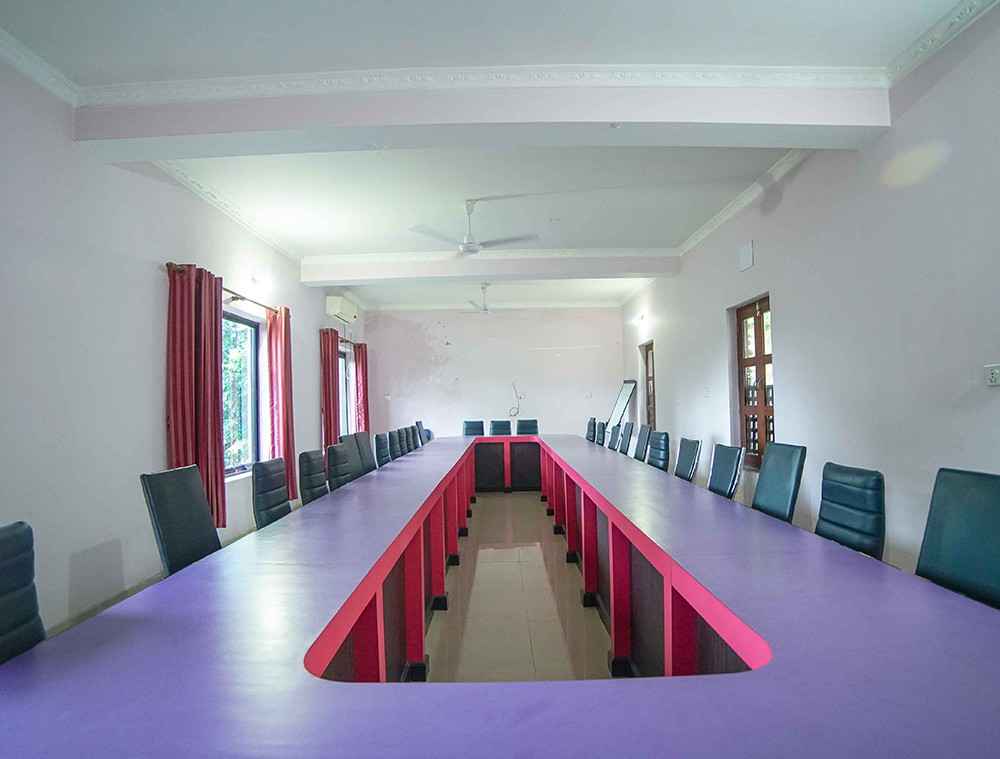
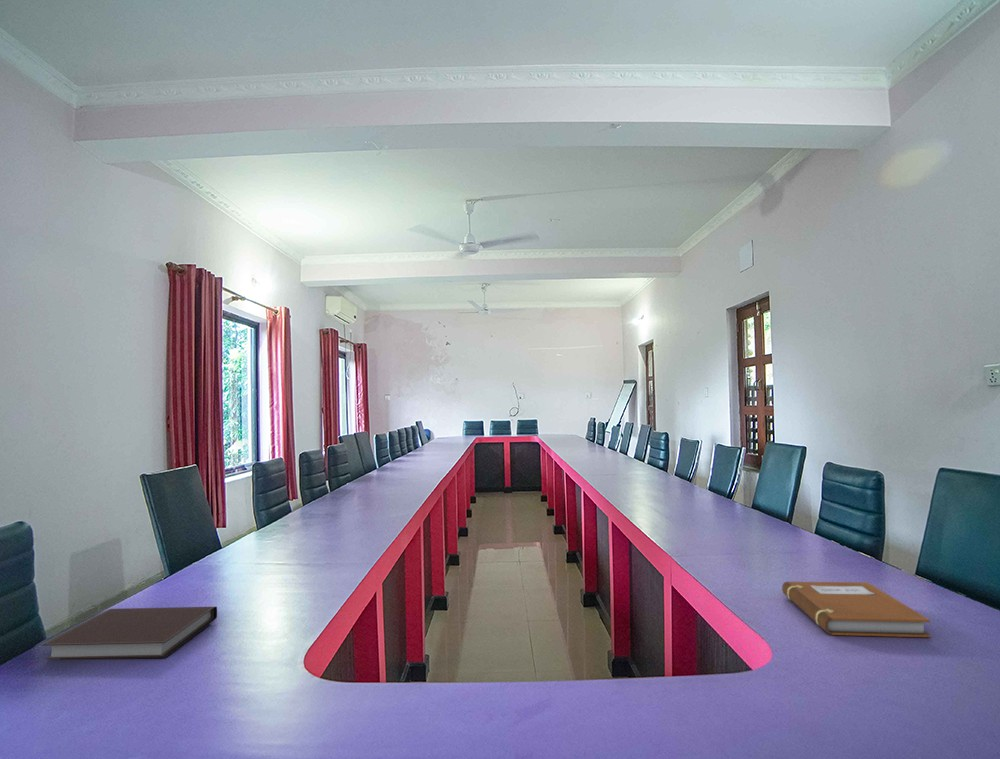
+ notebook (136, 630)
+ notebook (847, 605)
